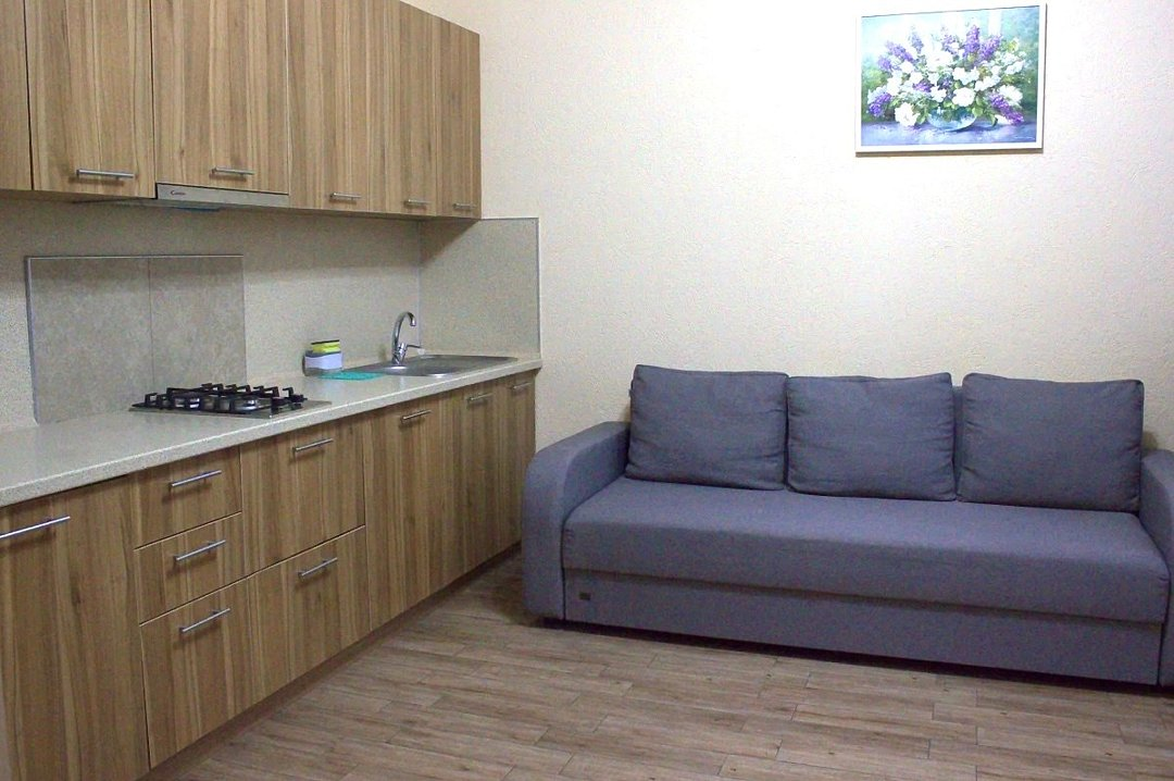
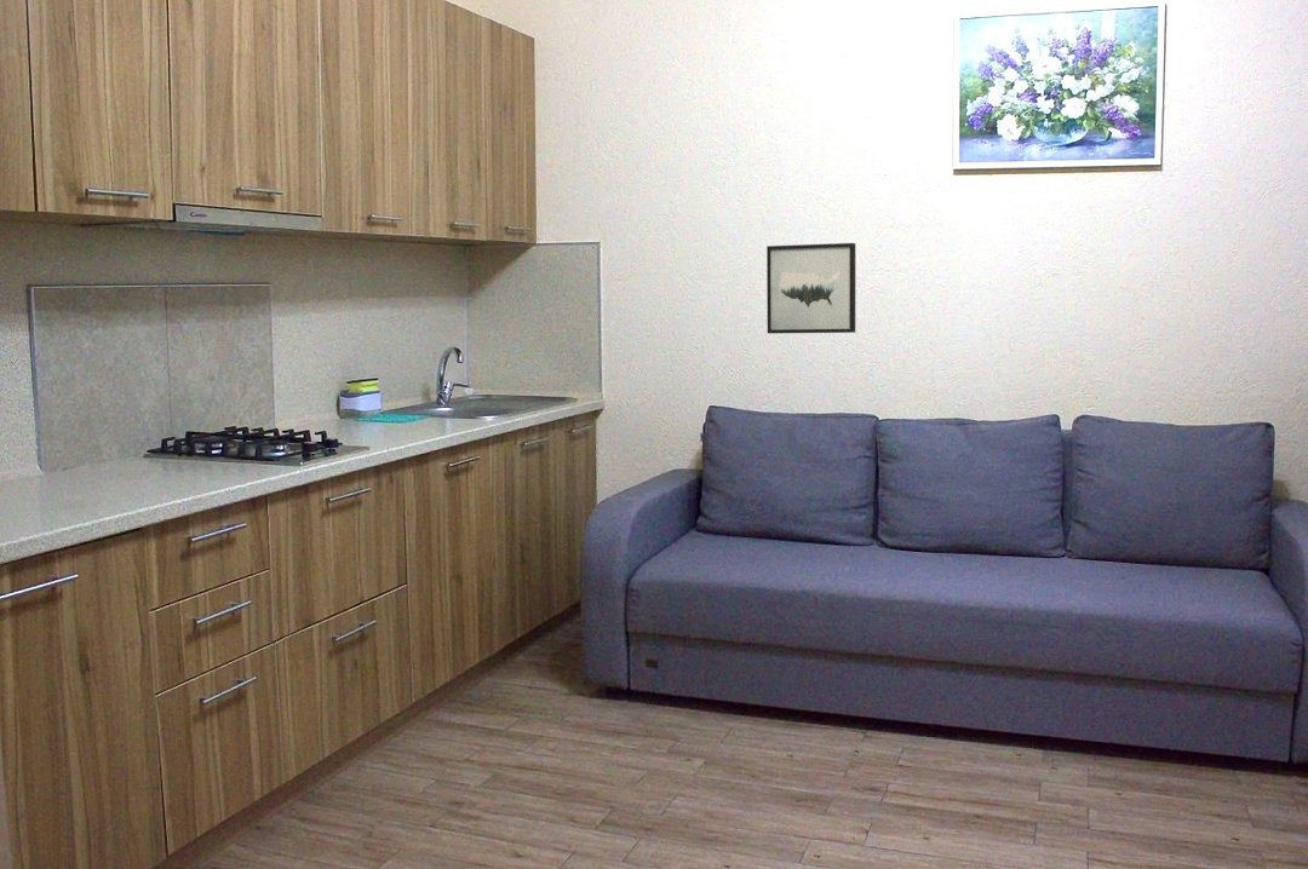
+ wall art (810, 288)
